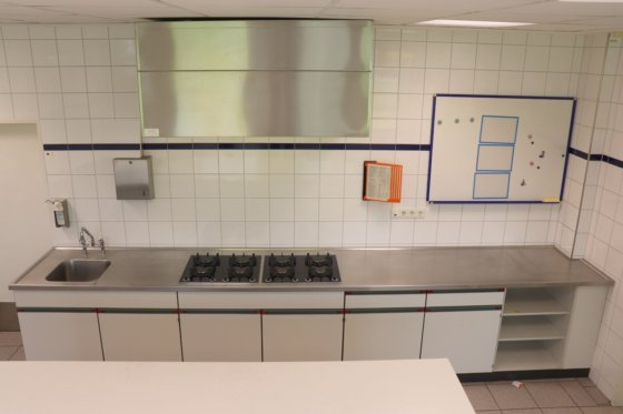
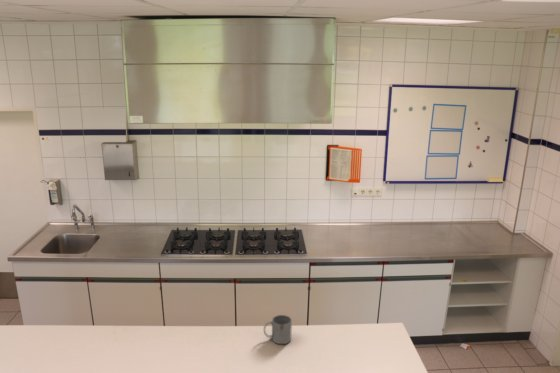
+ mug (277, 329)
